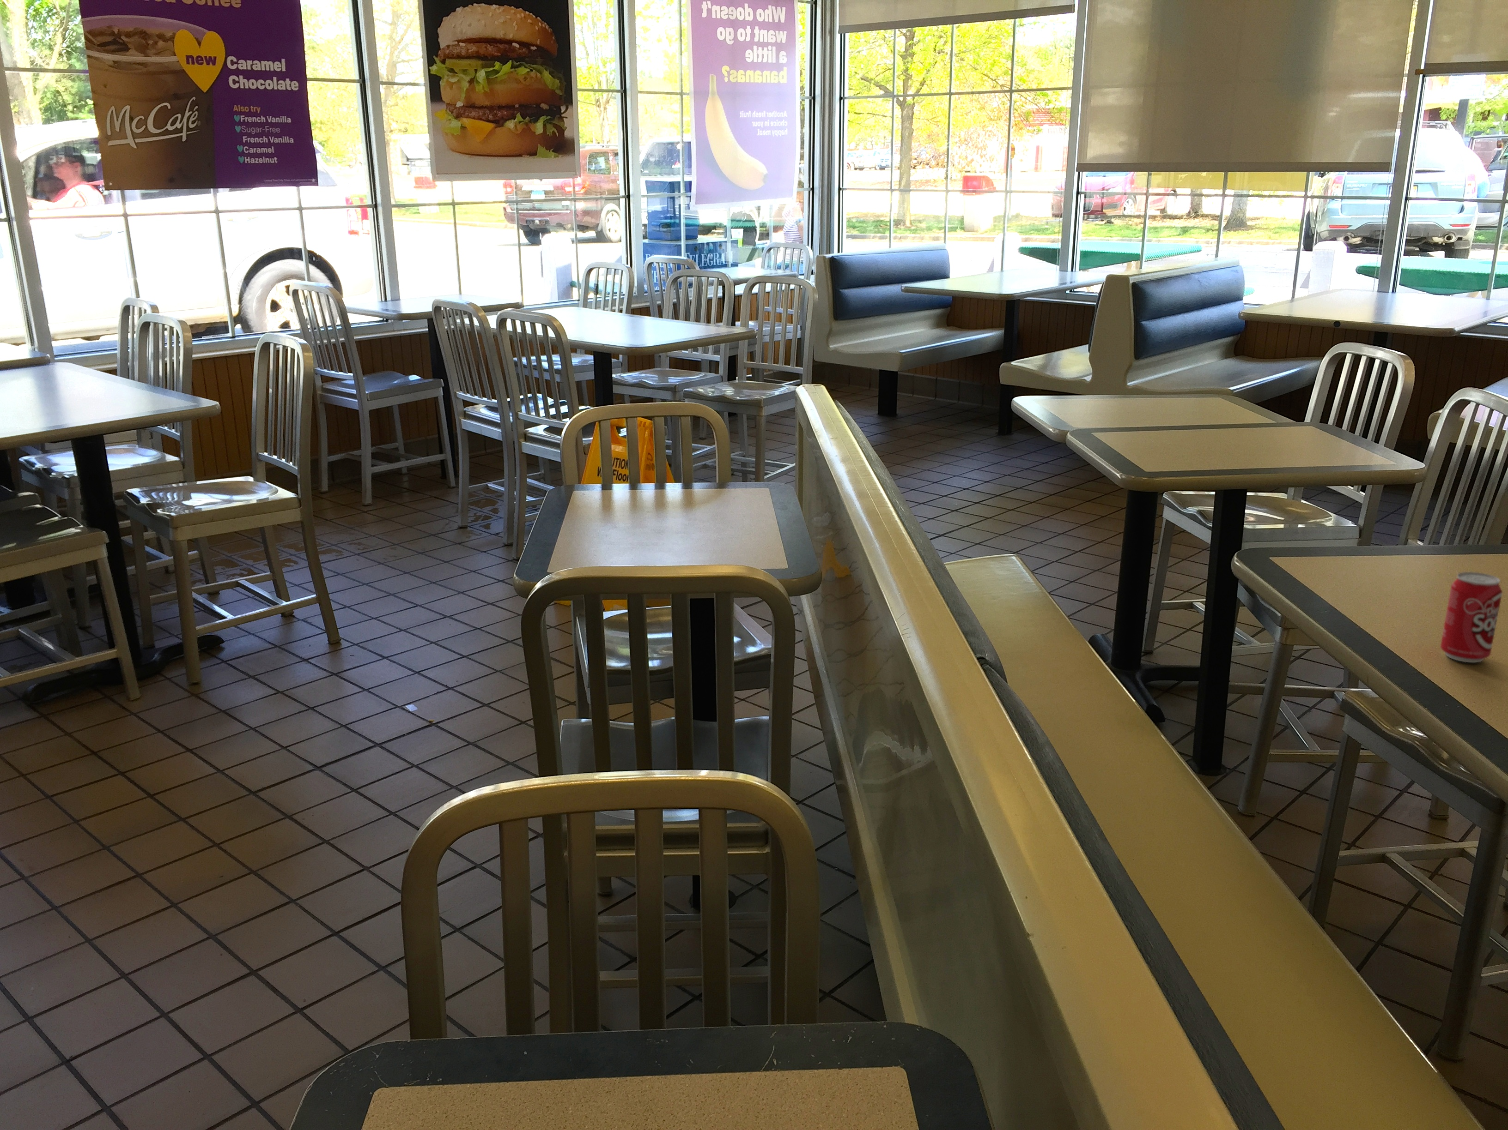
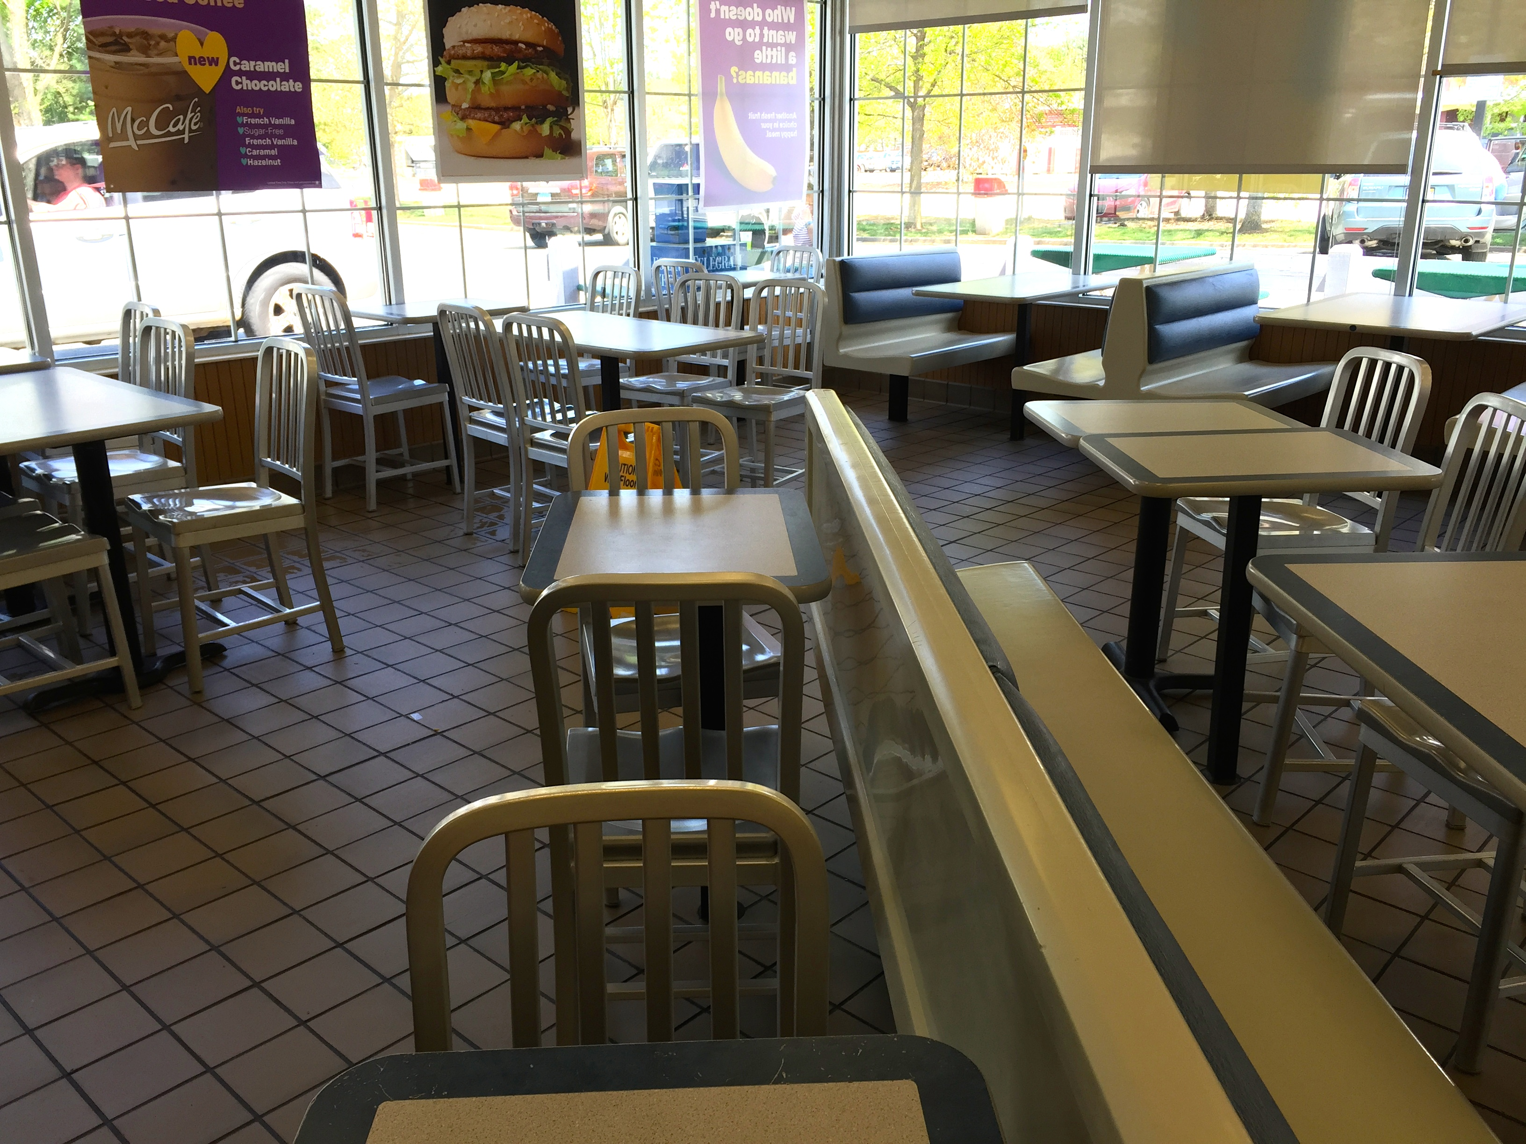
- beverage can (1471, 617)
